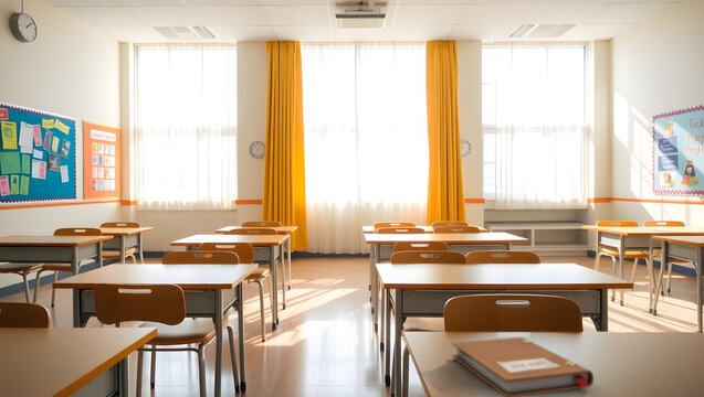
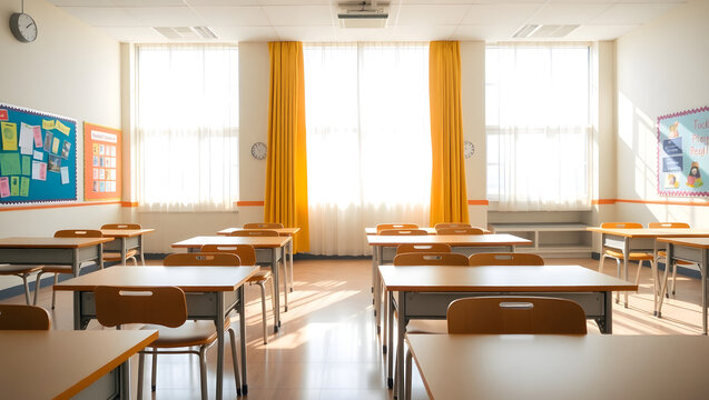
- notebook (518, 363)
